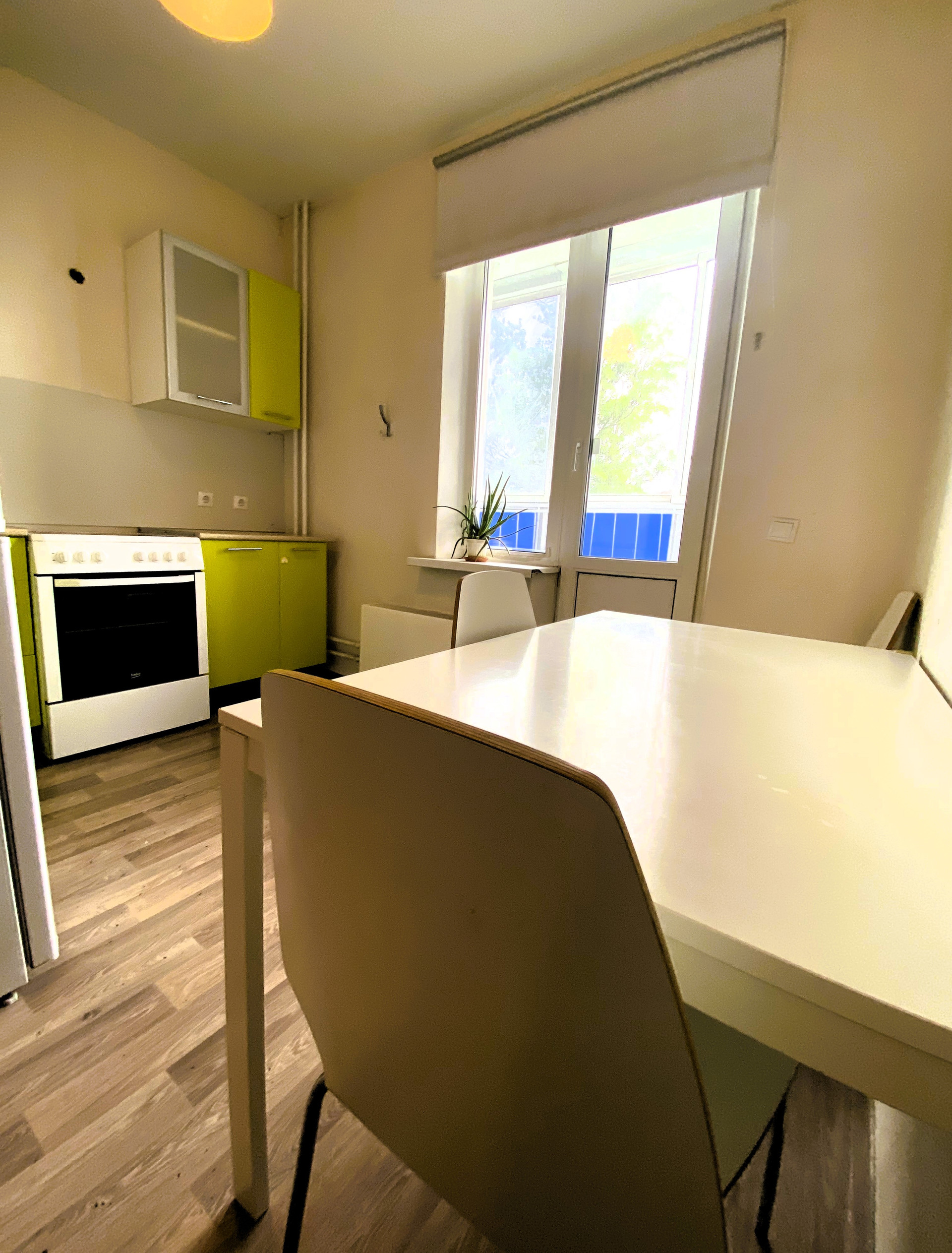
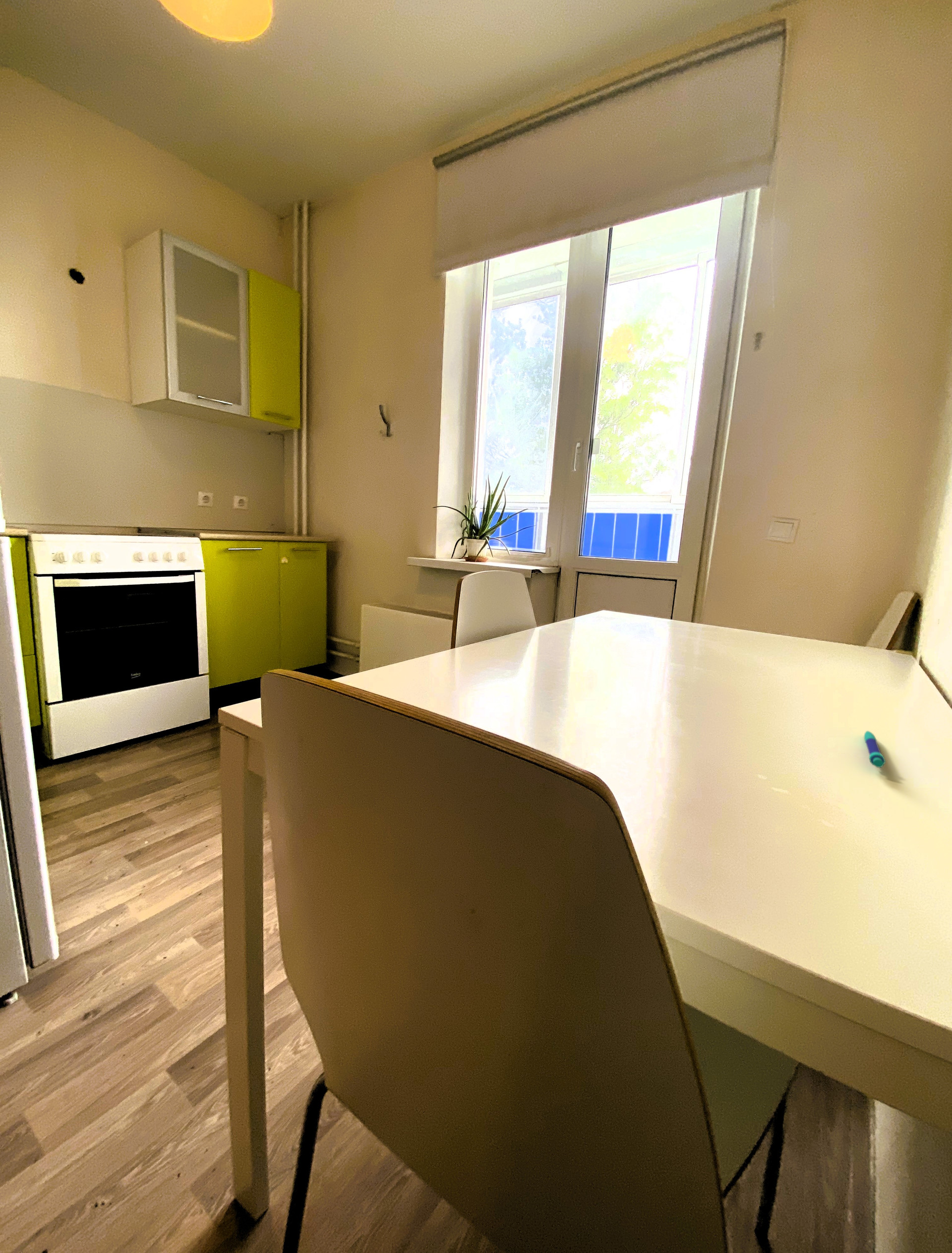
+ pen (874, 745)
